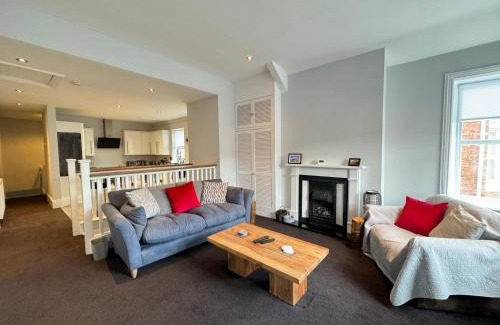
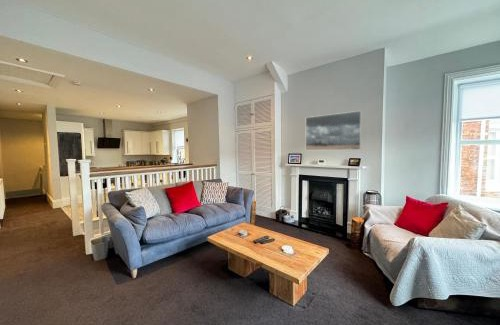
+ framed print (331, 132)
